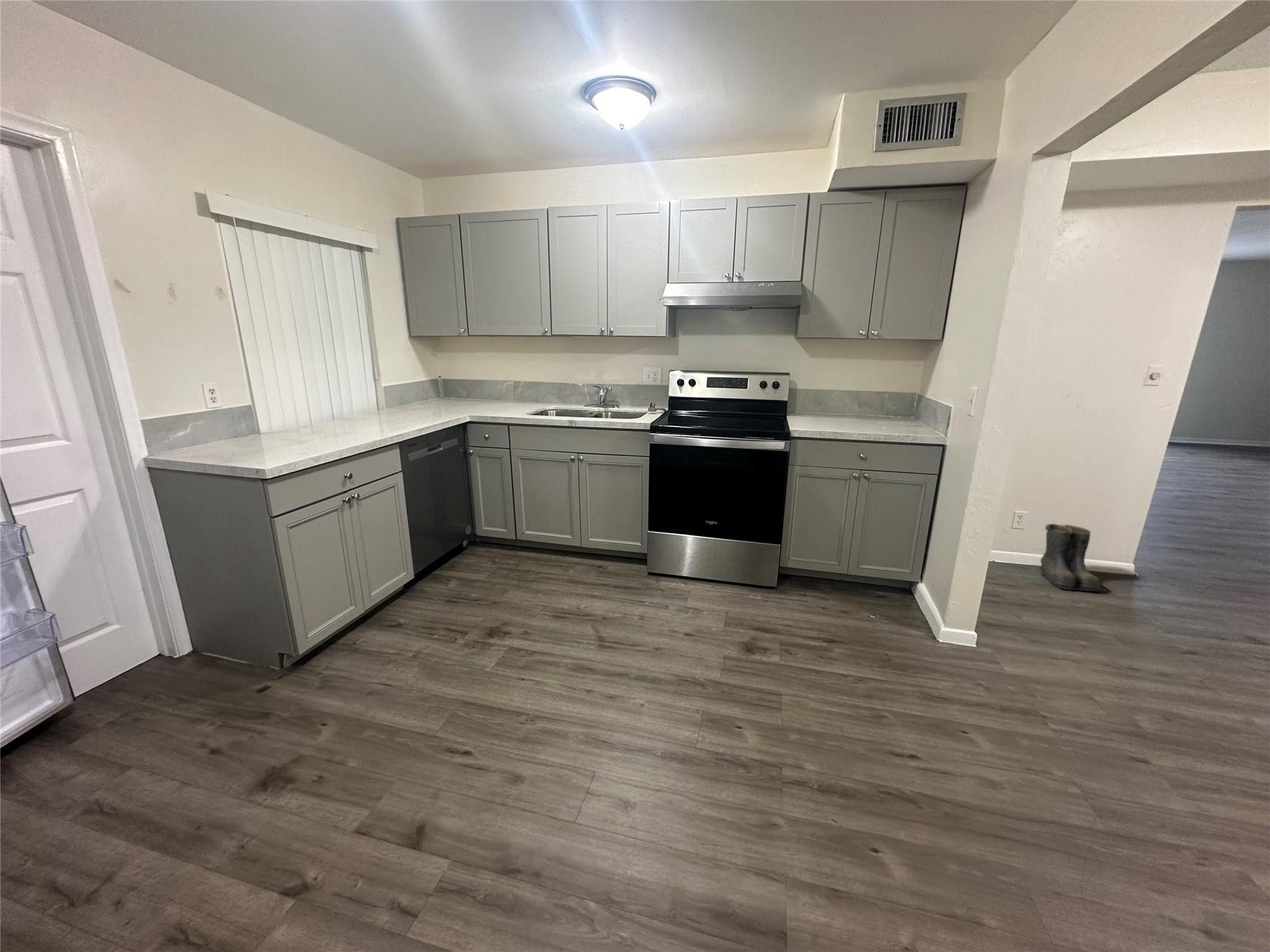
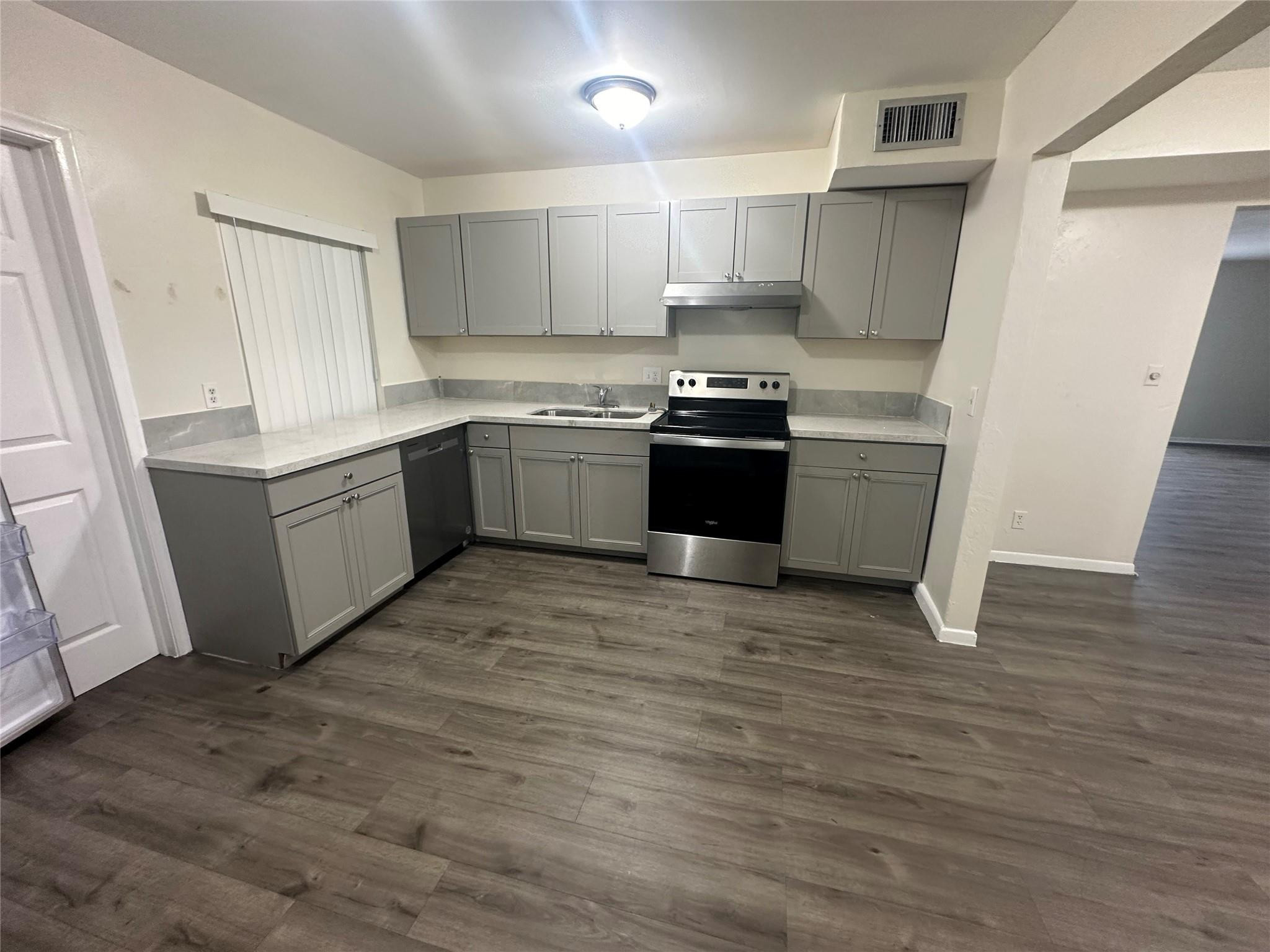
- boots (1070, 555)
